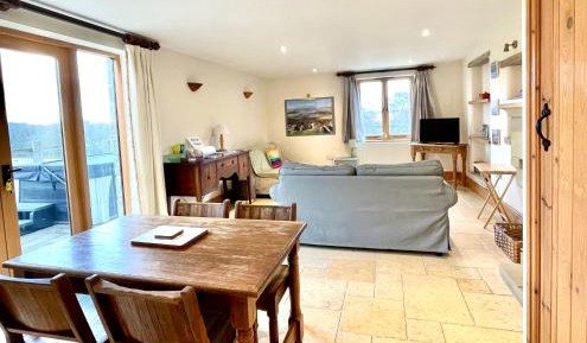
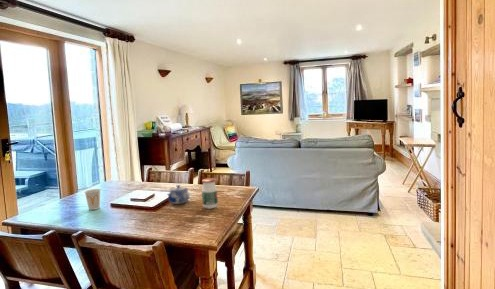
+ teapot (177, 194)
+ jar (209, 193)
+ cup (93, 199)
